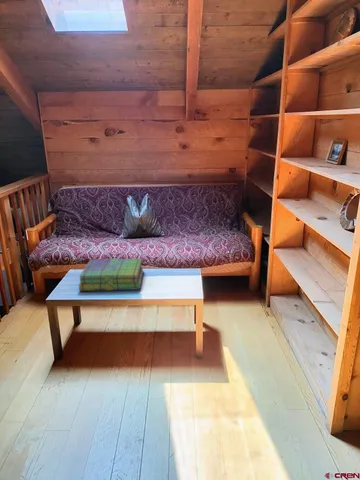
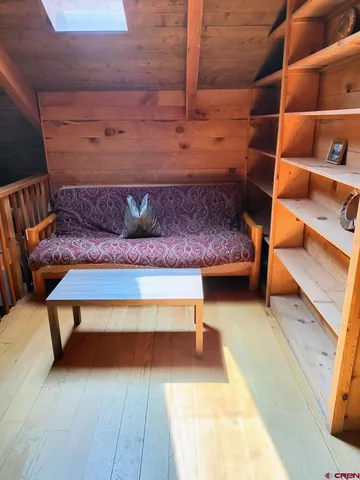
- stack of books (112, 273)
